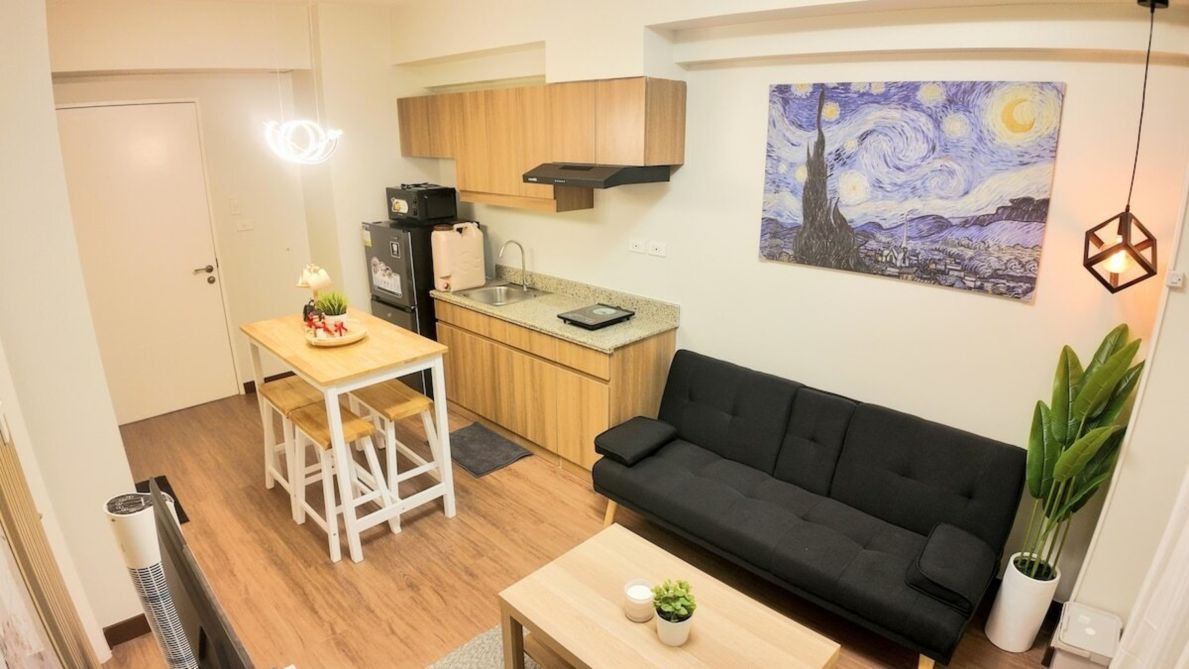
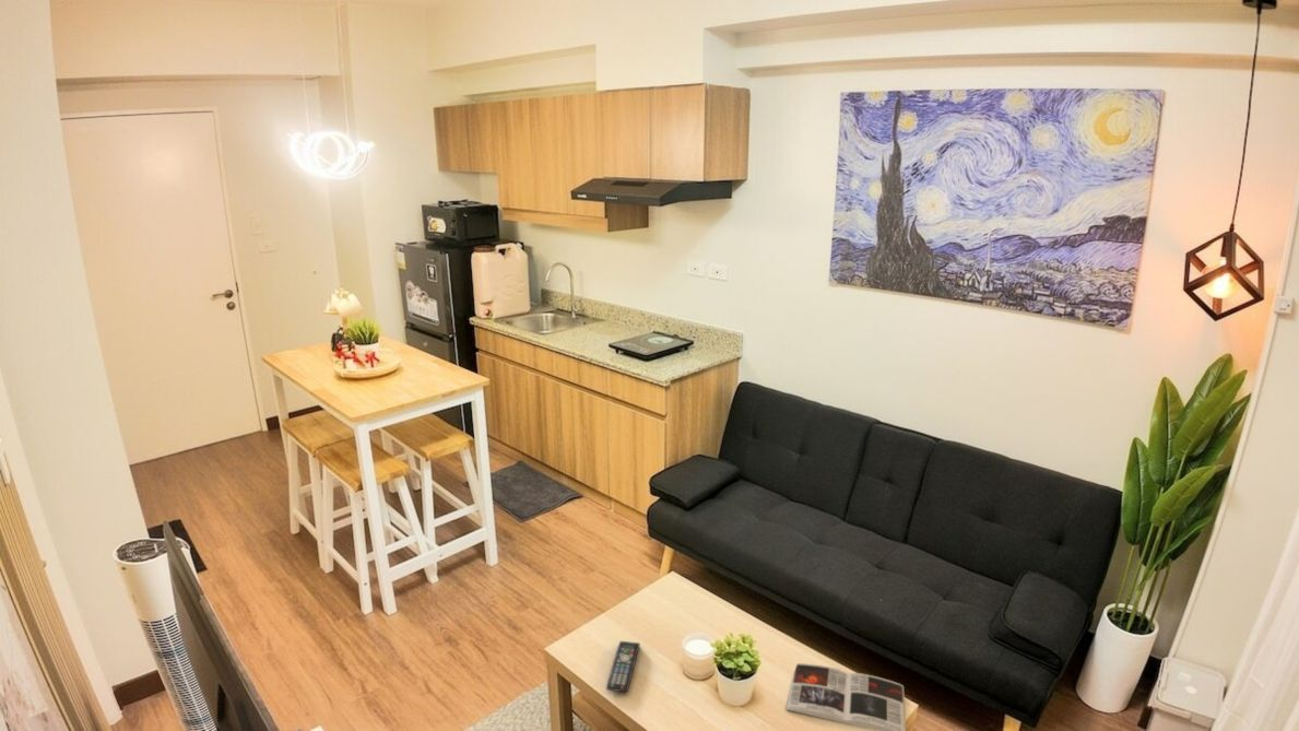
+ remote control (624, 664)
+ magazine (846, 695)
